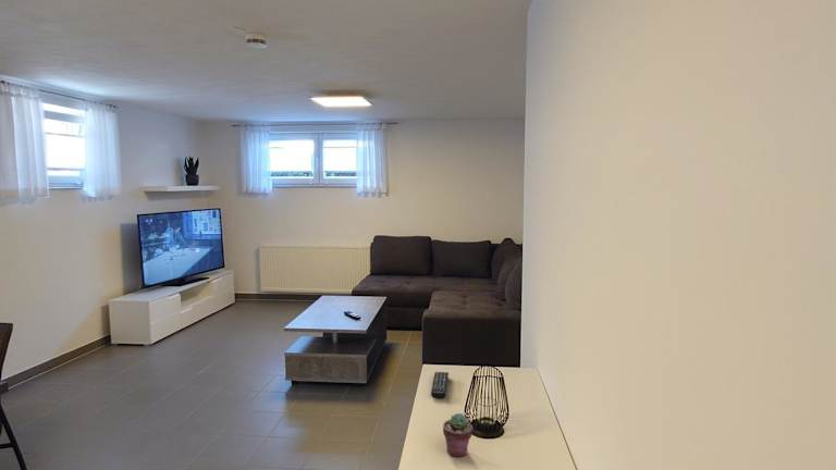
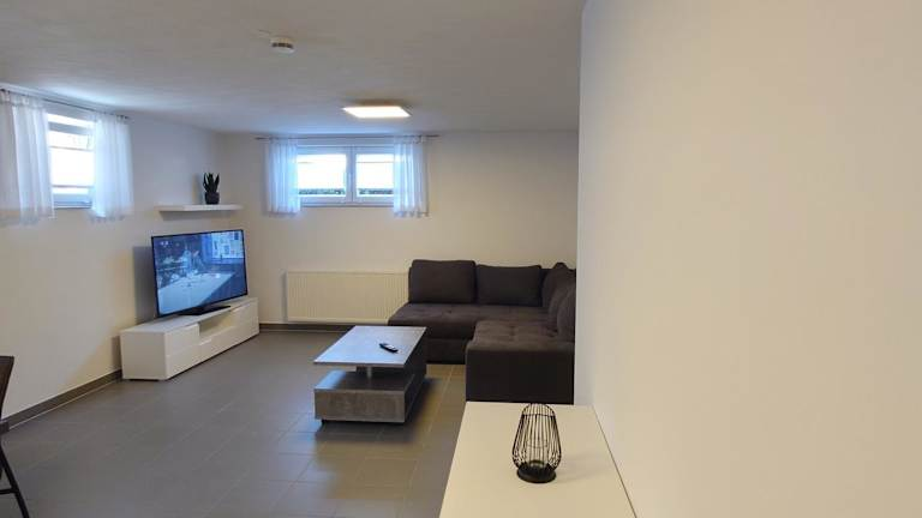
- potted succulent (457, 433)
- remote control (440, 383)
